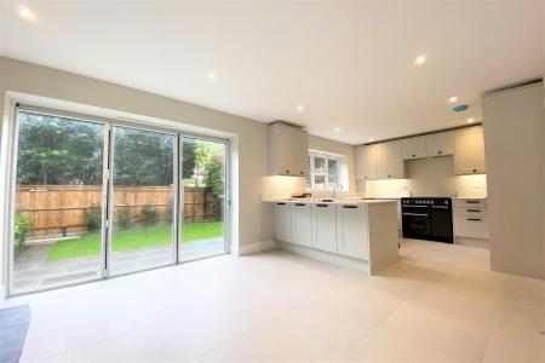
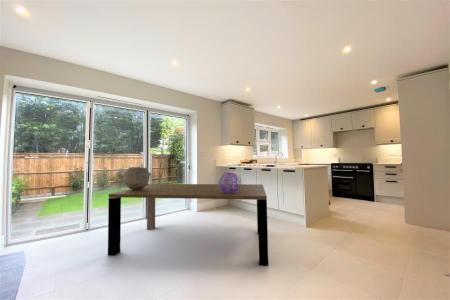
+ dining table (195, 198)
+ decorative sphere (229, 182)
+ ceramic pot (137, 178)
